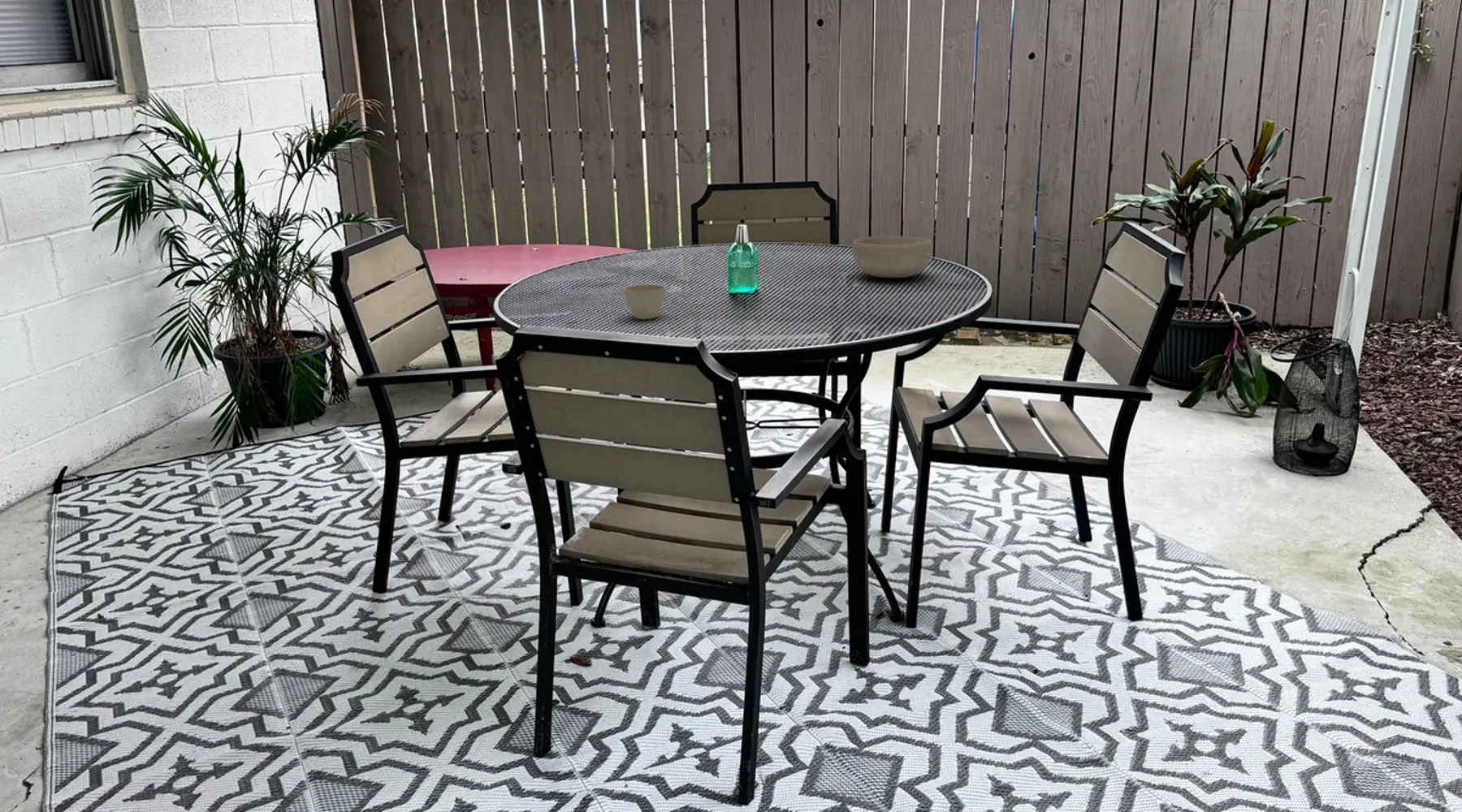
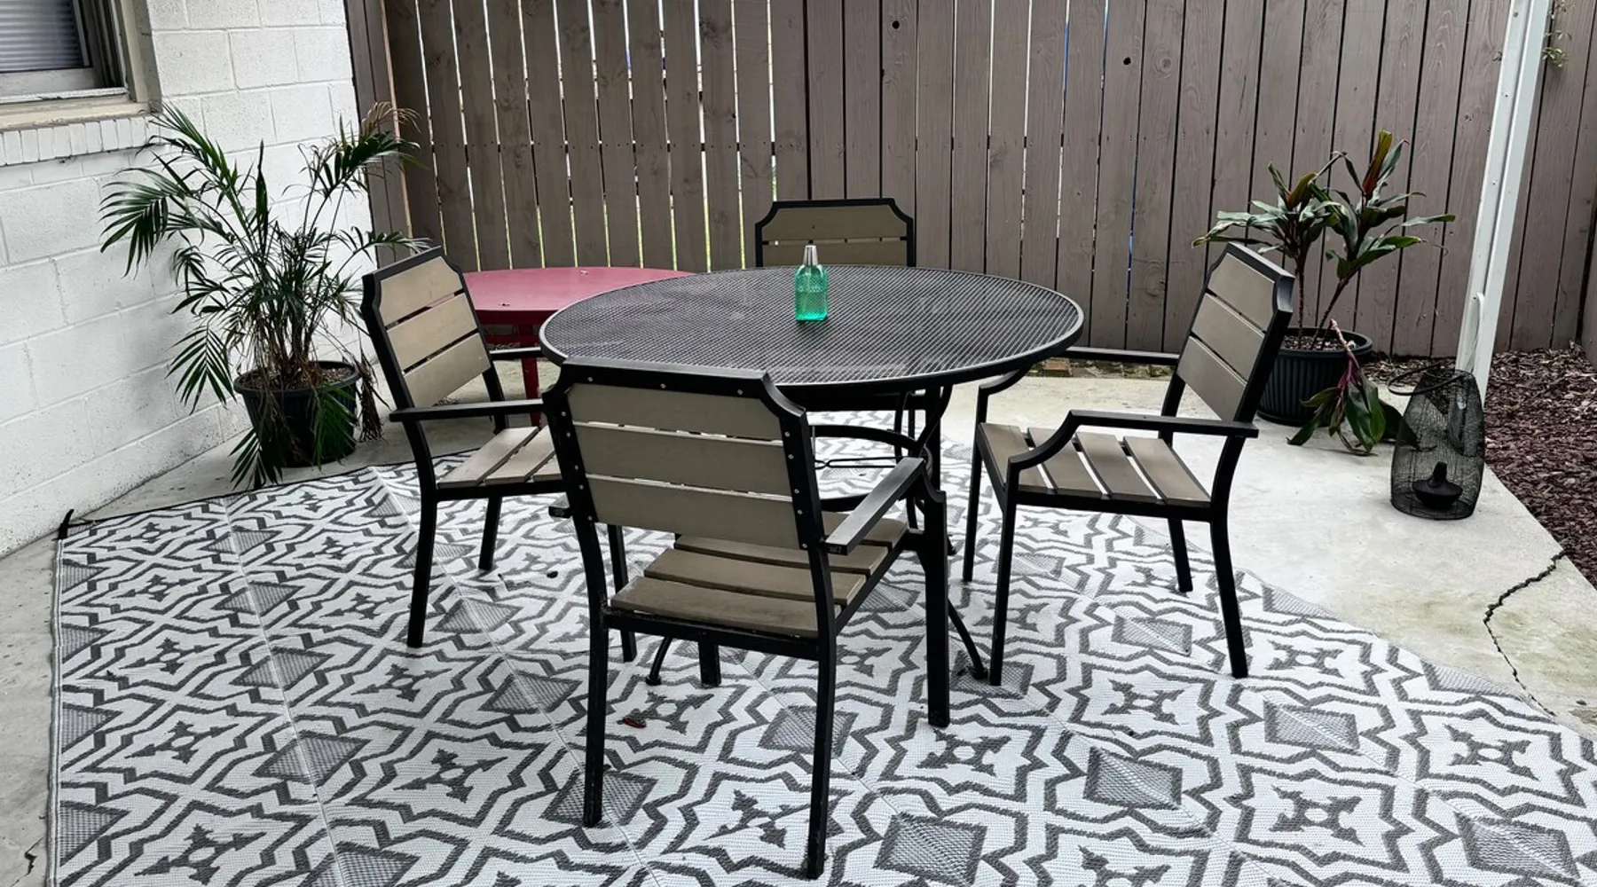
- flower pot (645, 302)
- bowl (891, 258)
